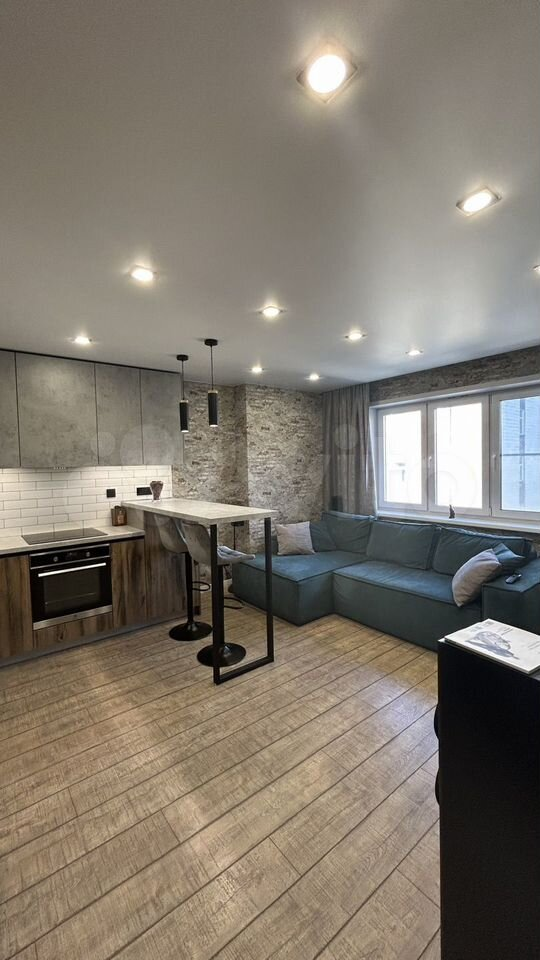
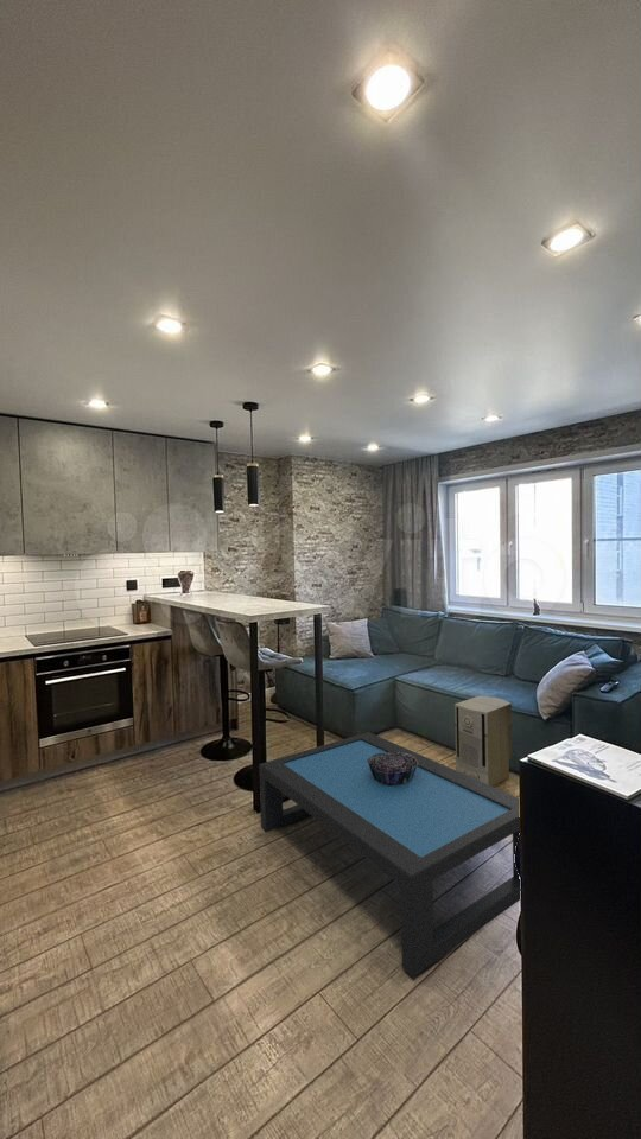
+ decorative bowl (392, 766)
+ coffee table (383, 819)
+ air purifier (483, 739)
